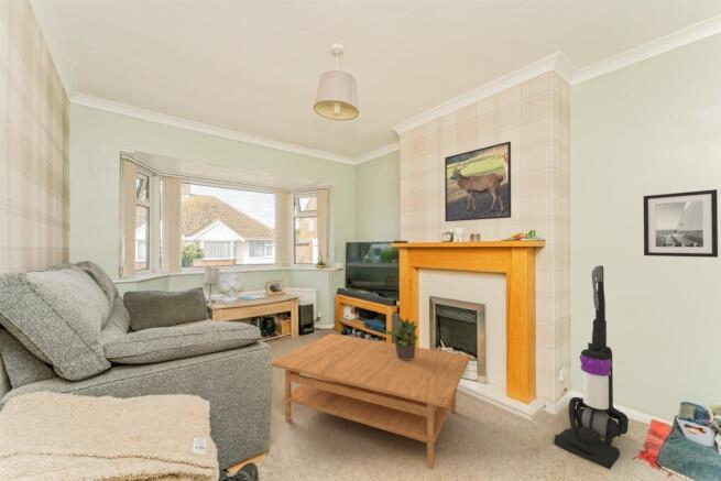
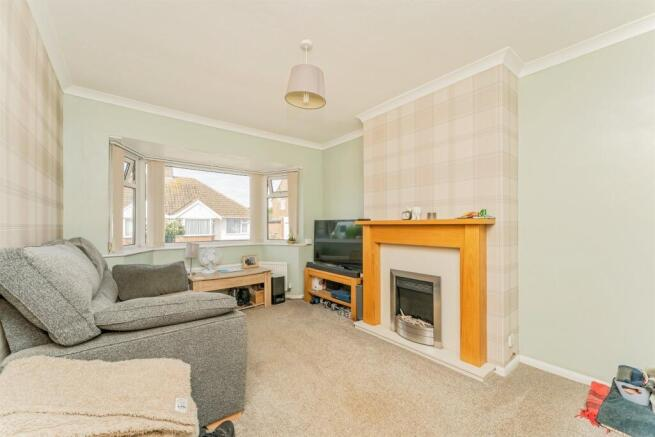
- vacuum cleaner (592, 354)
- potted plant (402, 337)
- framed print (474, 185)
- wall art (678, 225)
- coffee table (372, 386)
